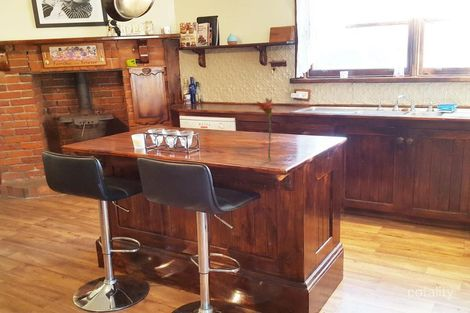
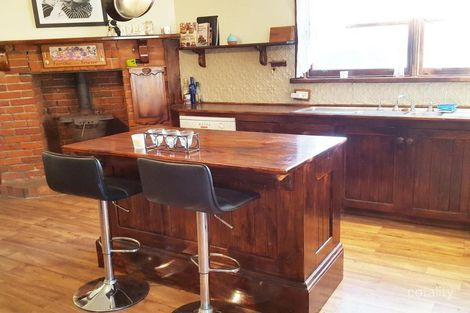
- flower (269, 130)
